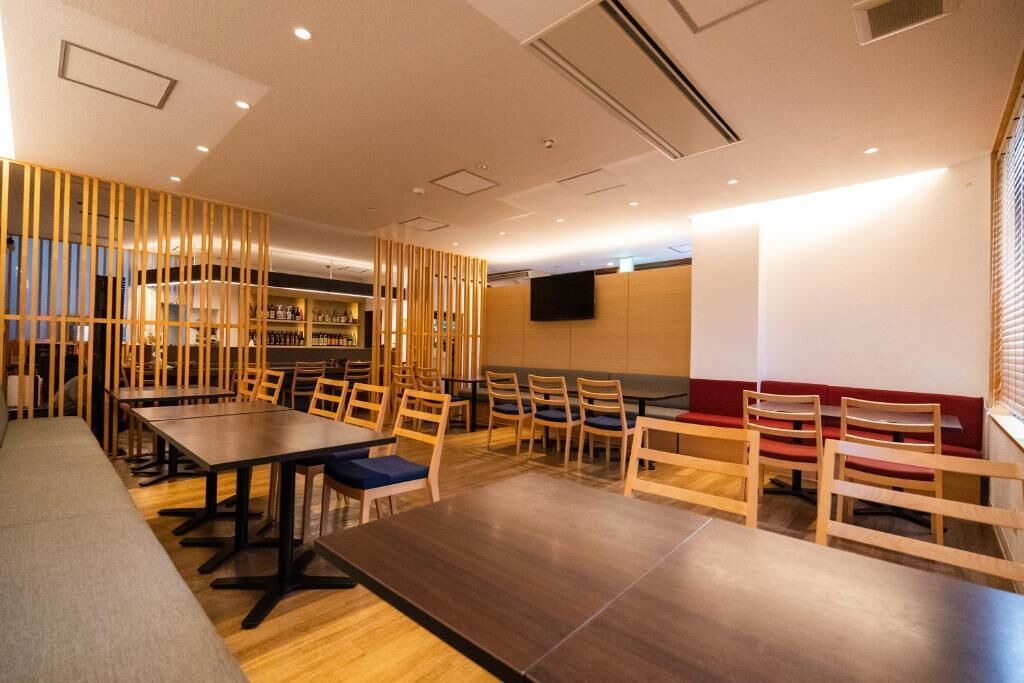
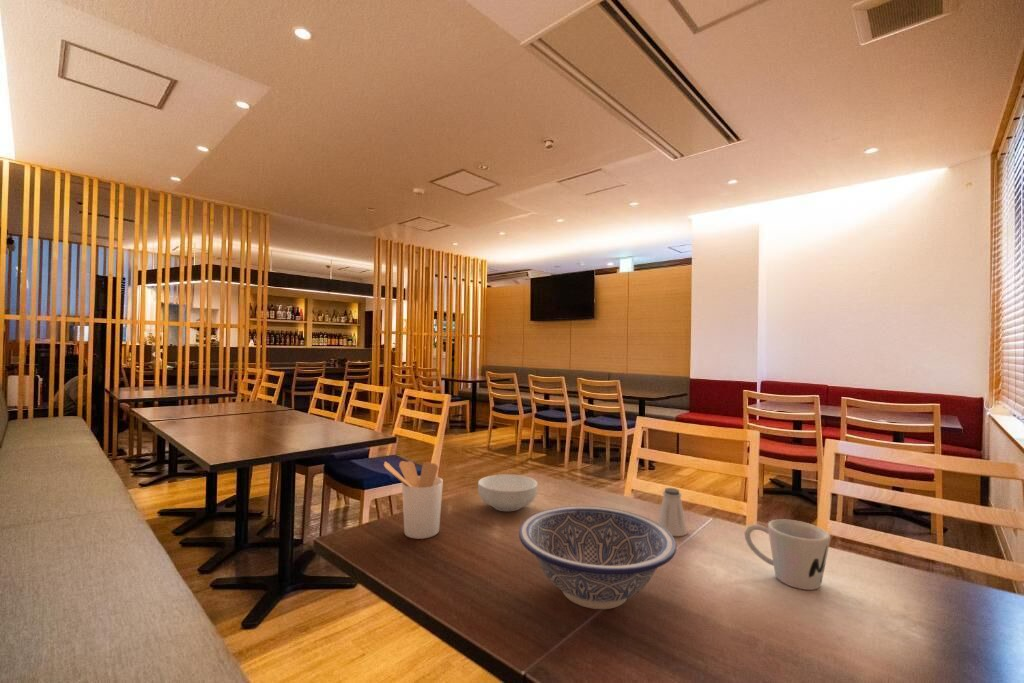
+ decorative bowl (594, 561)
+ utensil holder (412, 495)
+ mug (784, 550)
+ saltshaker (671, 510)
+ cereal bowl (507, 494)
